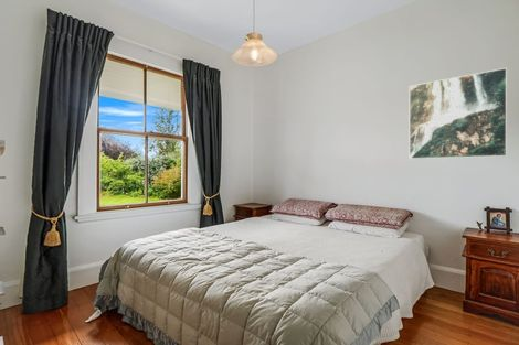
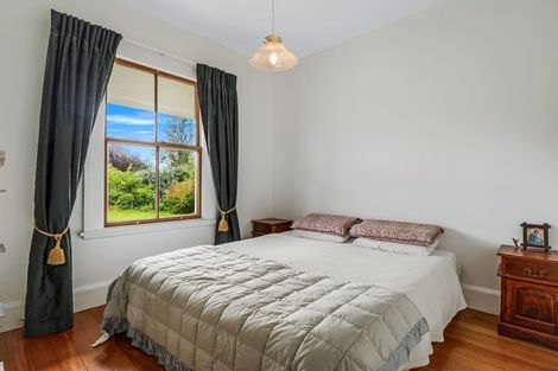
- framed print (453, 117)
